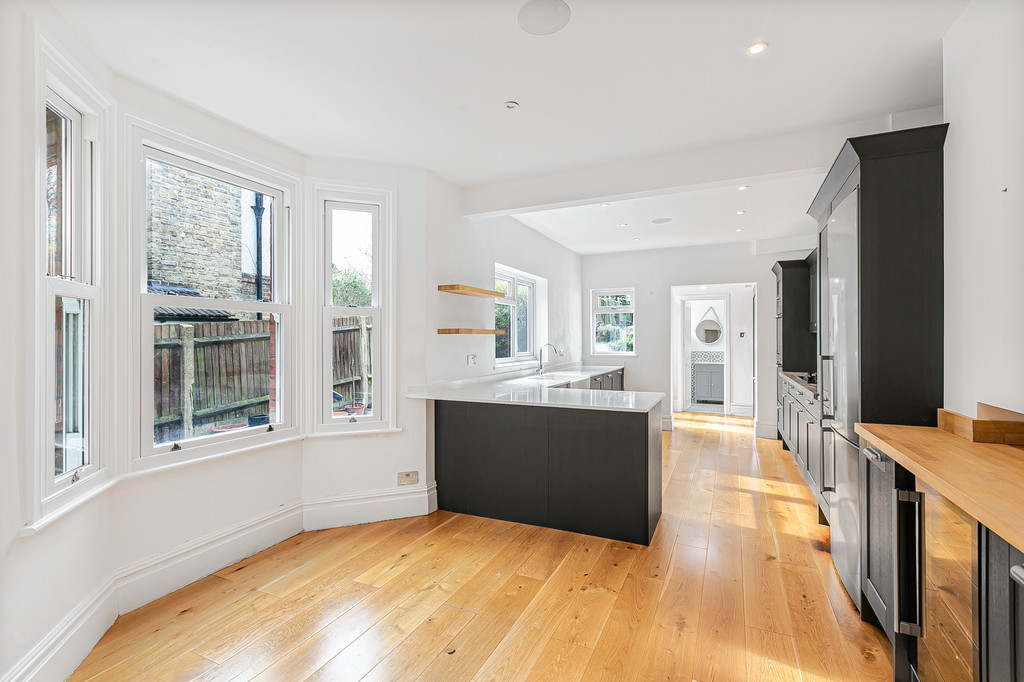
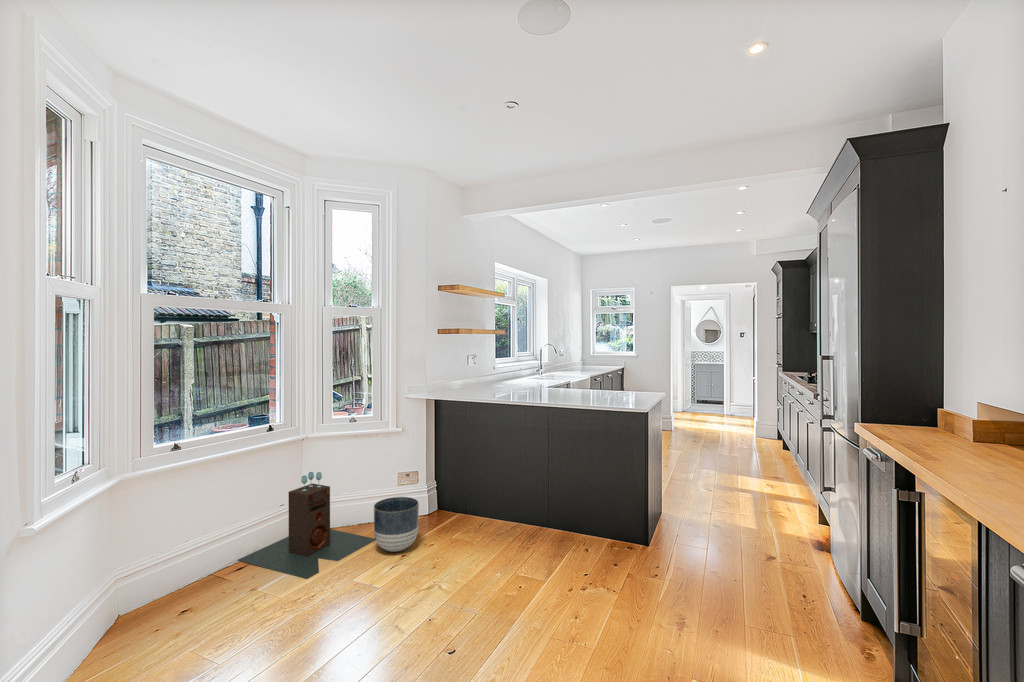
+ planter (396, 526)
+ speaker (310, 512)
